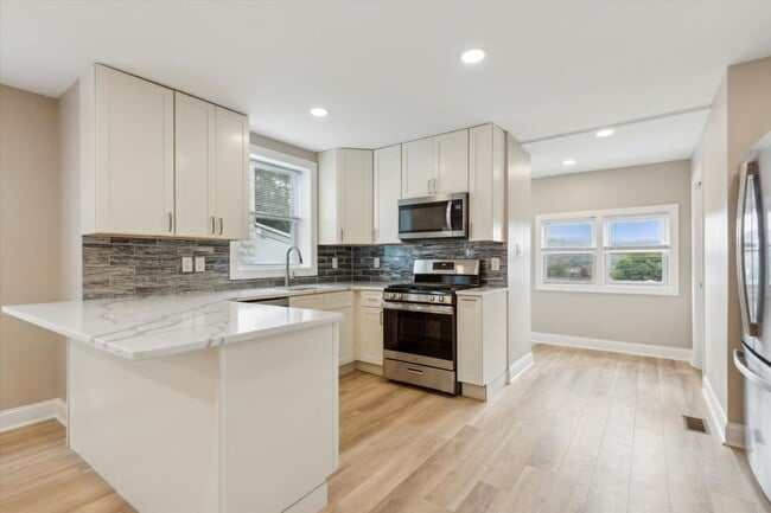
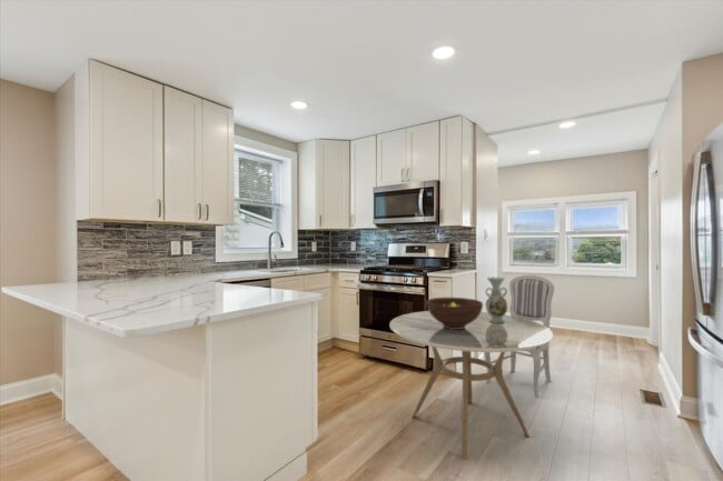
+ dining chair (526, 319)
+ fruit bowl (454, 313)
+ dining table (466, 374)
+ vase (496, 299)
